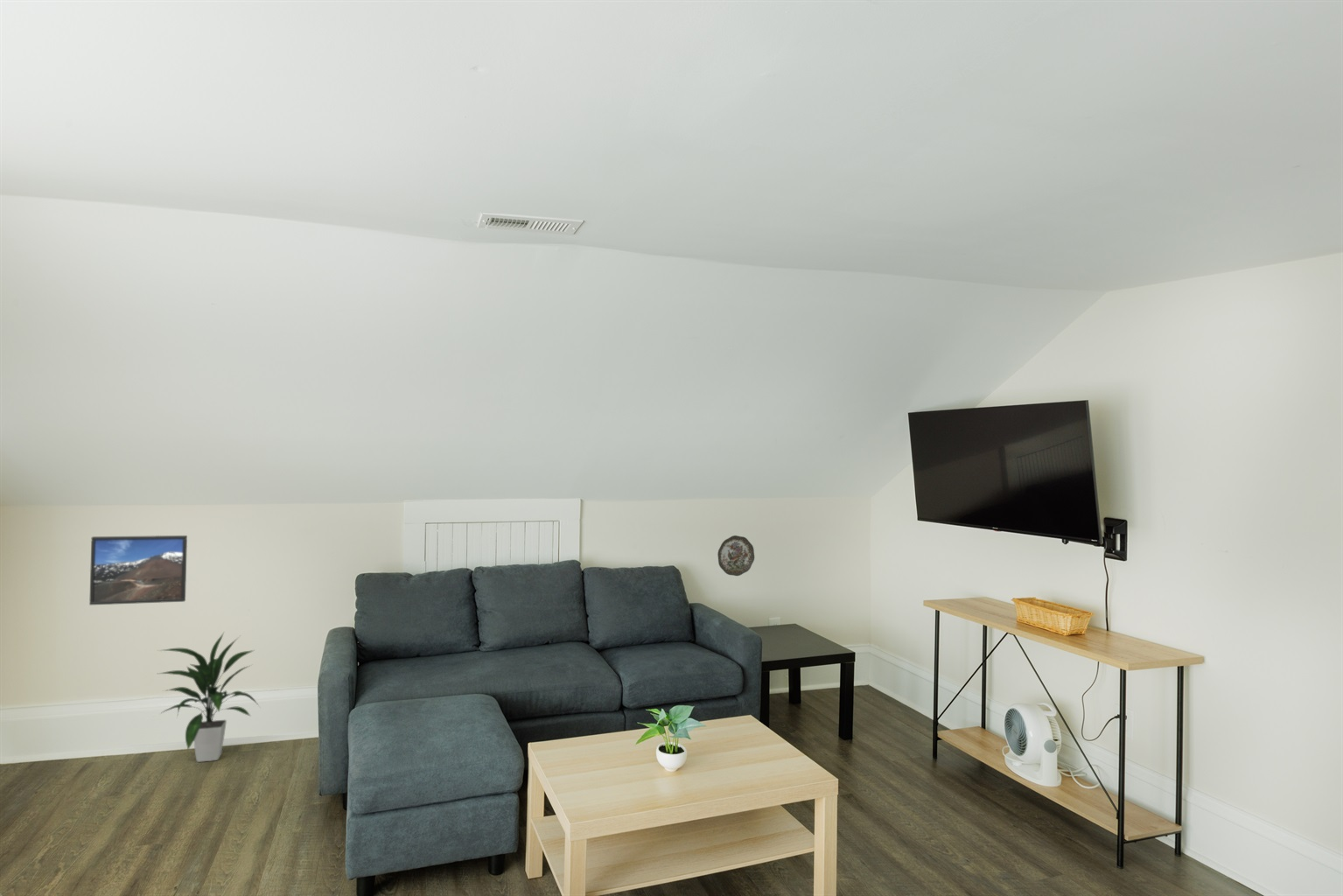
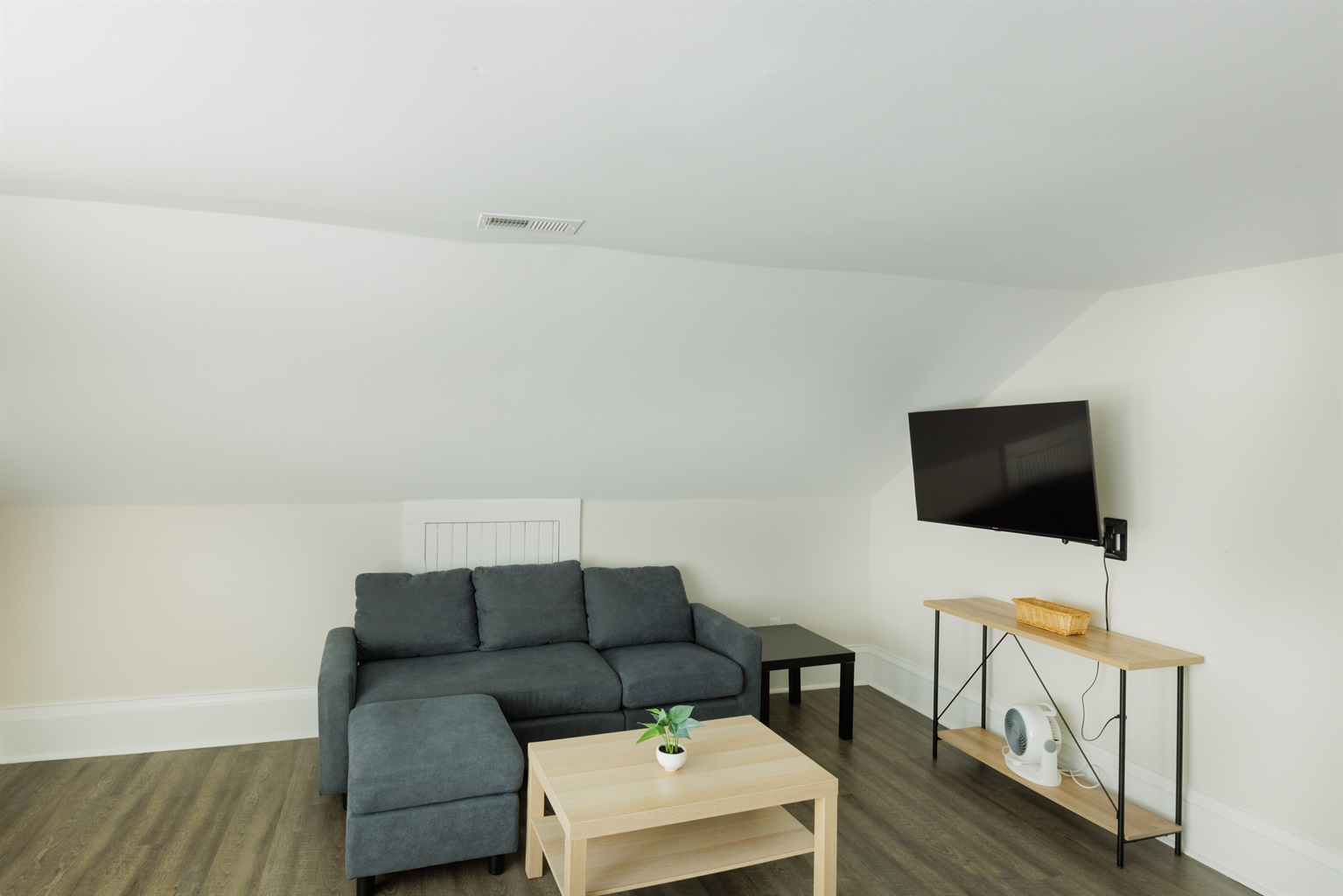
- decorative plate (735, 555)
- indoor plant (207, 696)
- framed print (139, 569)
